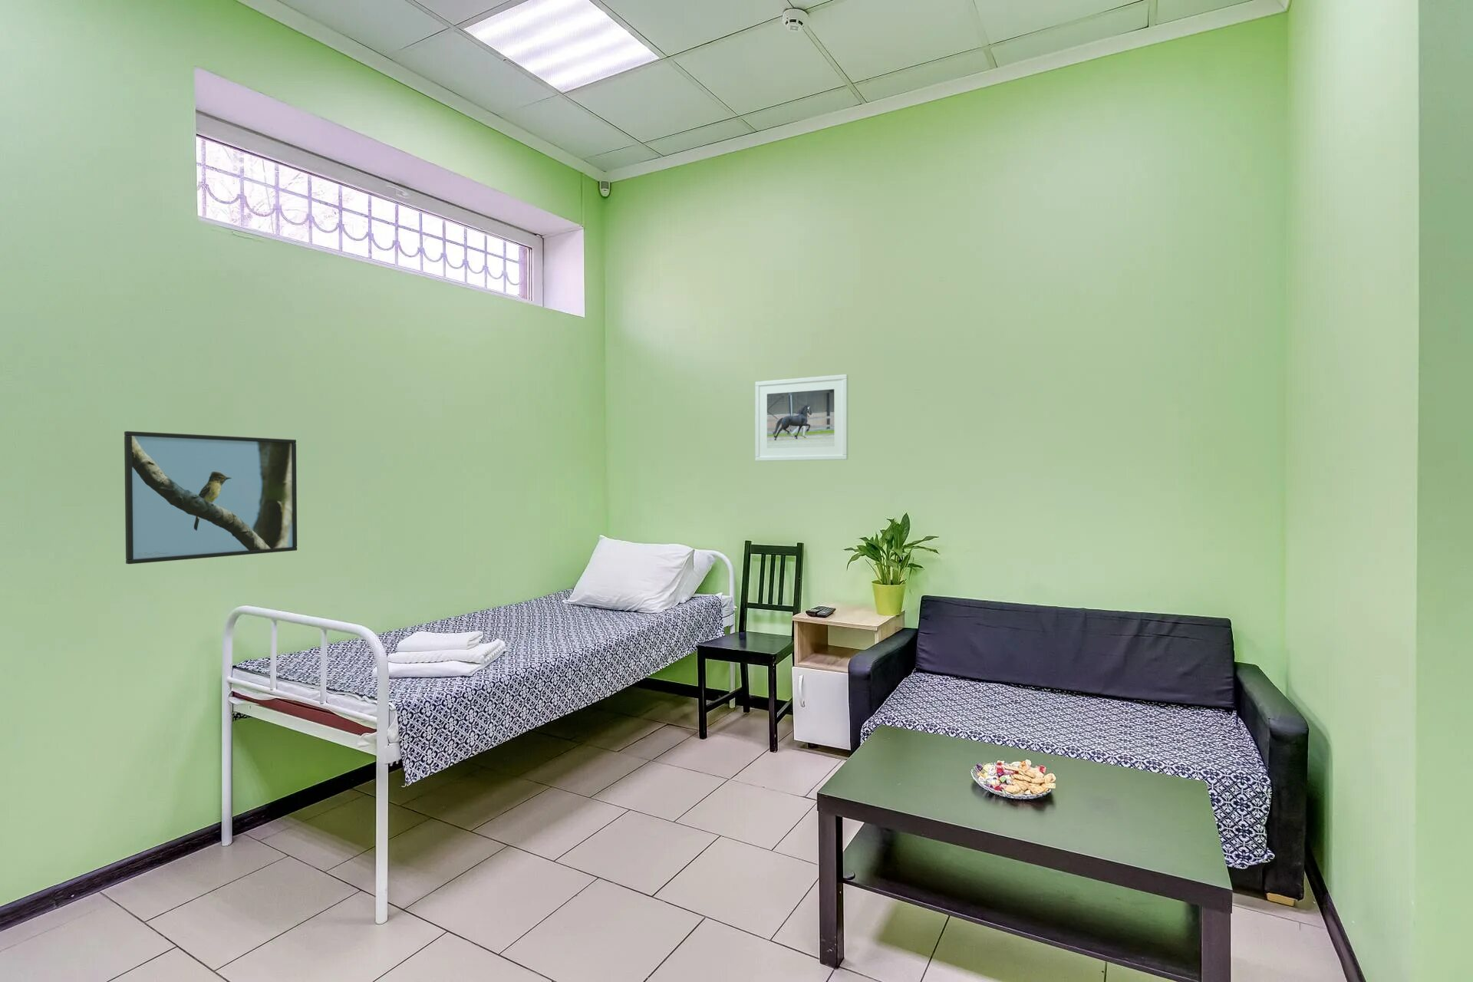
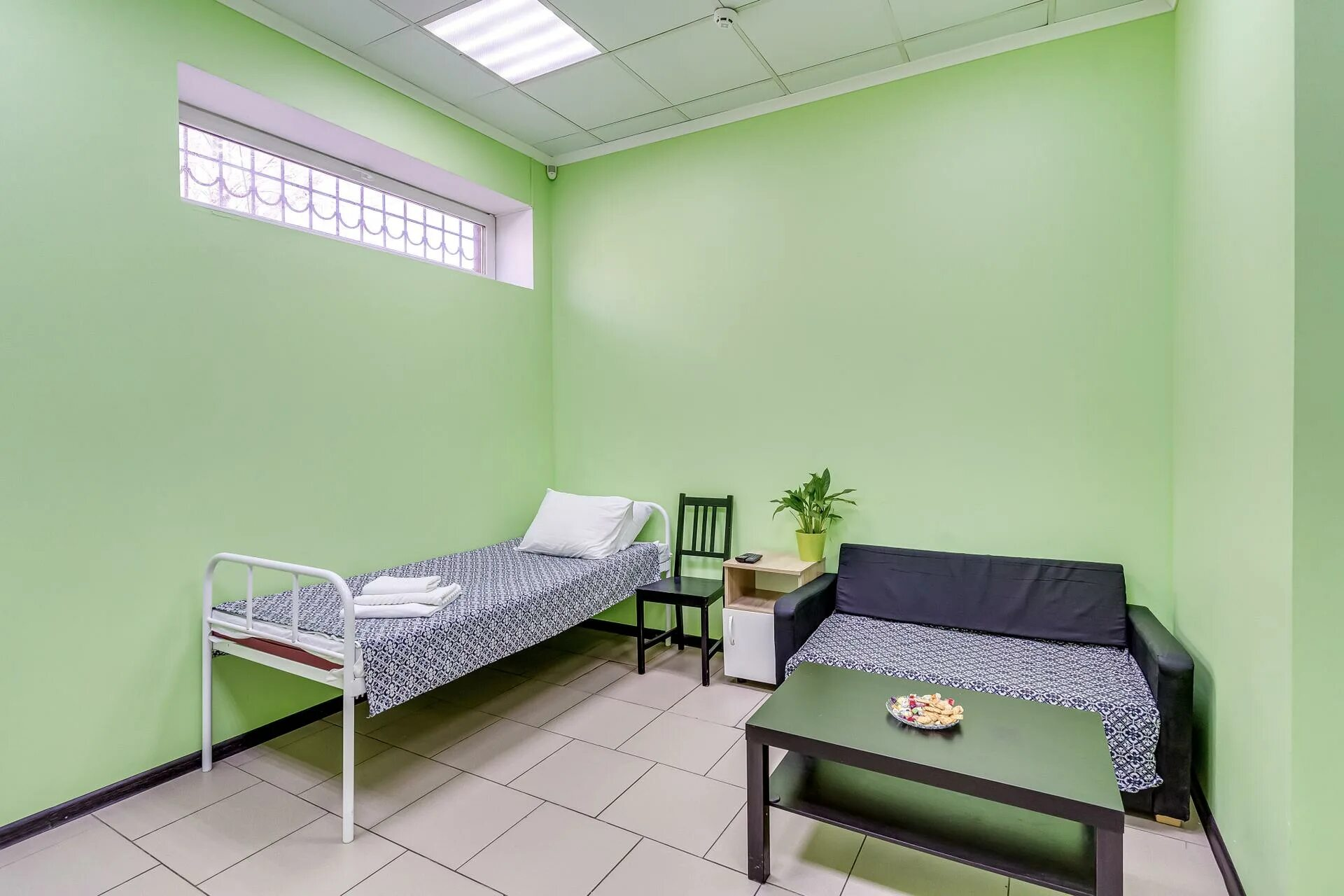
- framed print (799, 419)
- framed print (218, 495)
